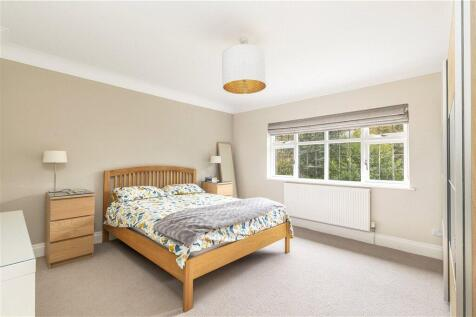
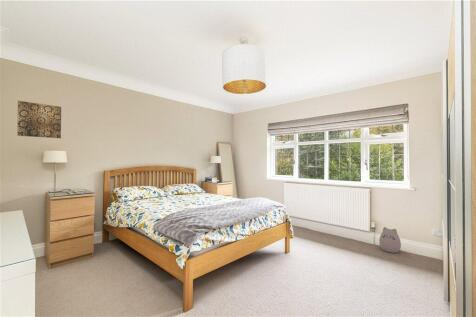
+ plush toy (389, 238)
+ wall art (40, 120)
